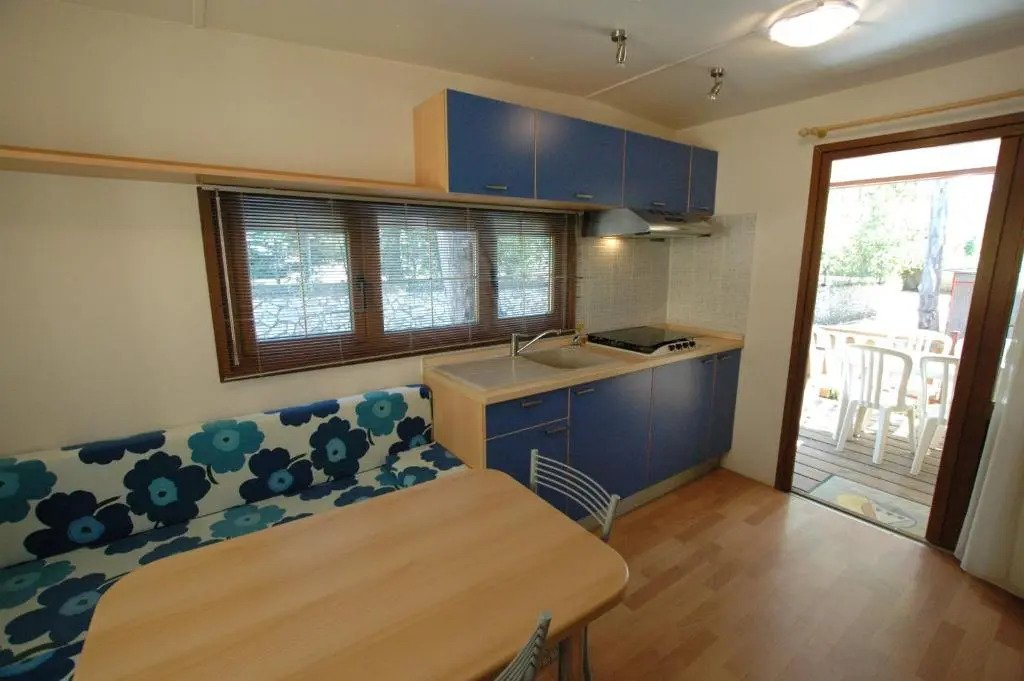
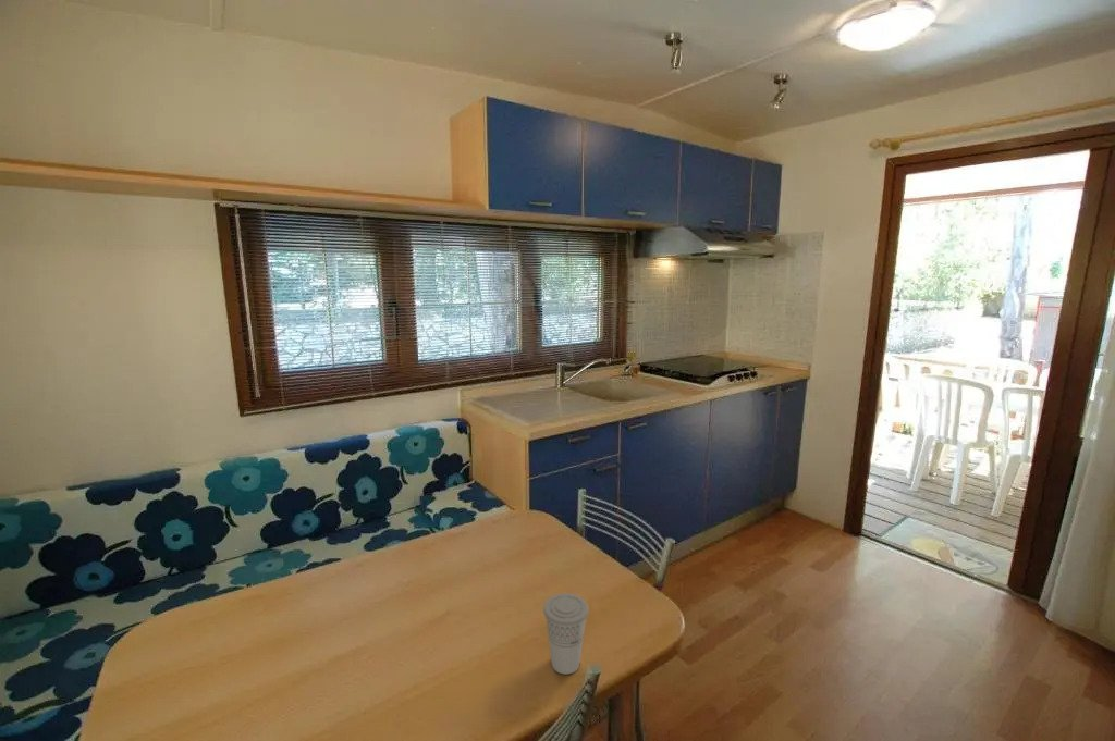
+ cup (565, 634)
